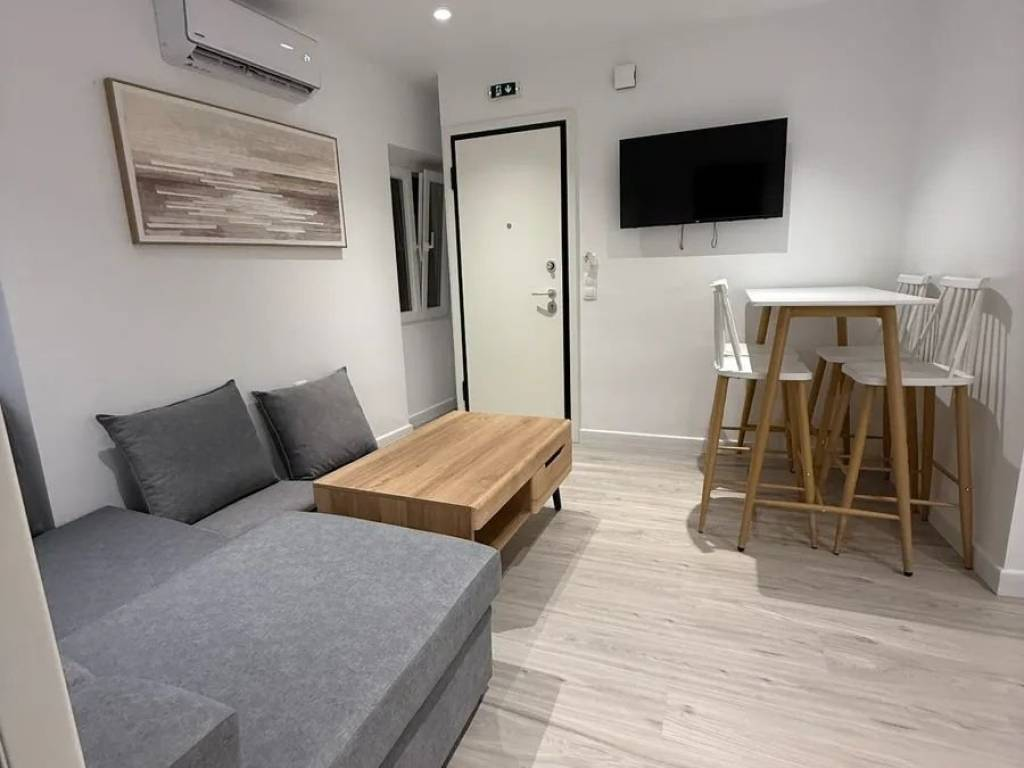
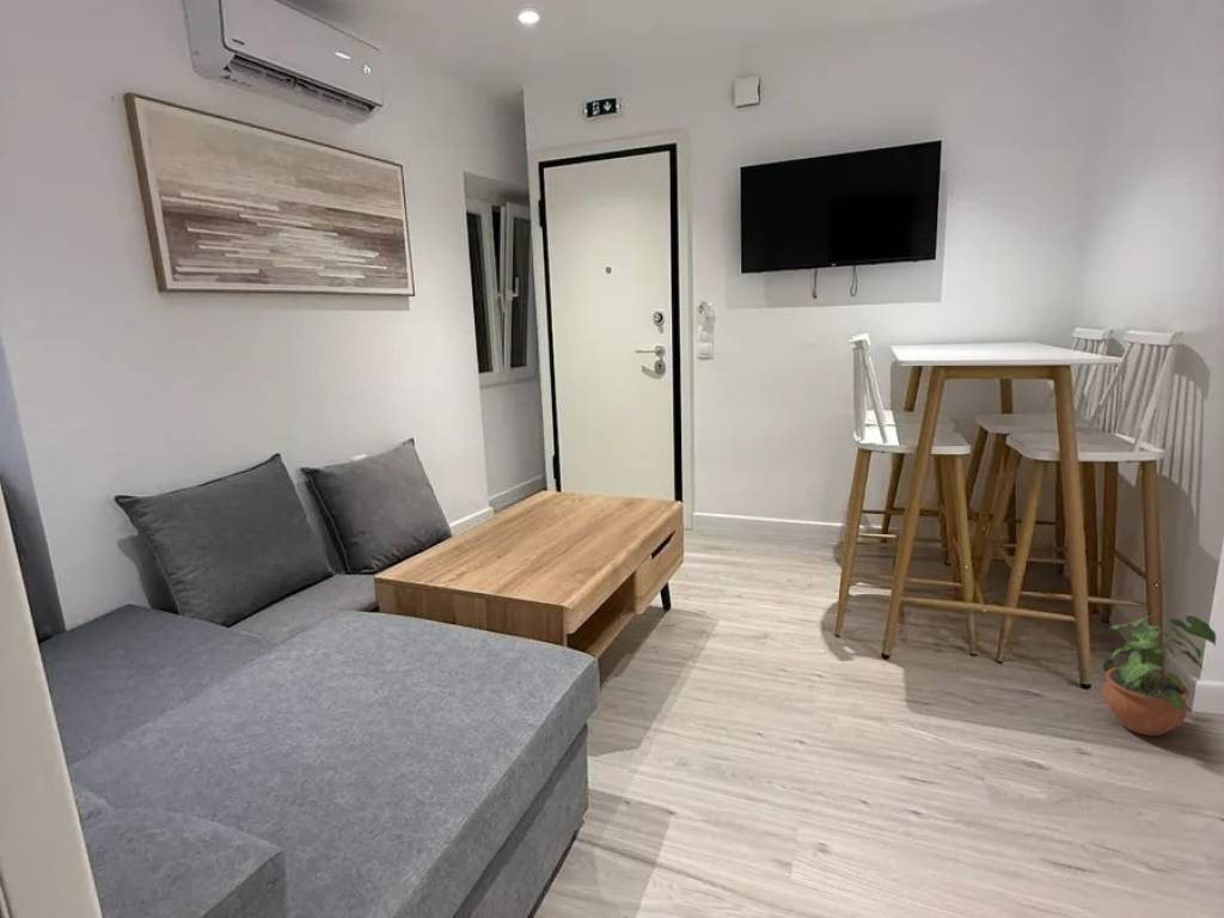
+ potted plant (1159, 669)
